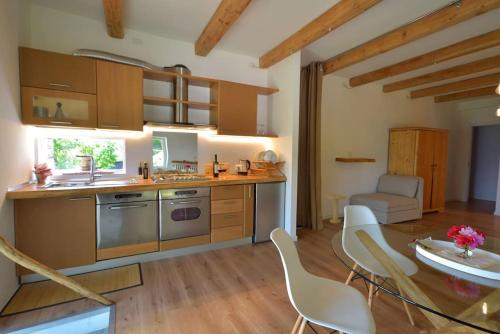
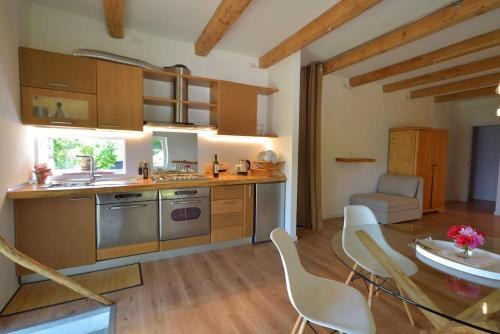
- side table (335, 208)
